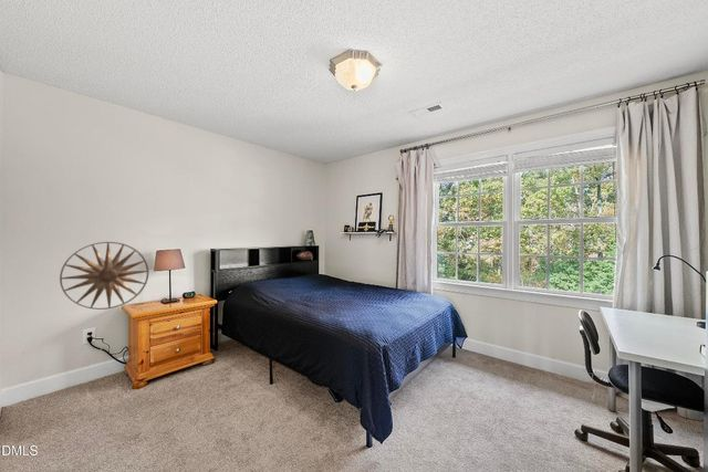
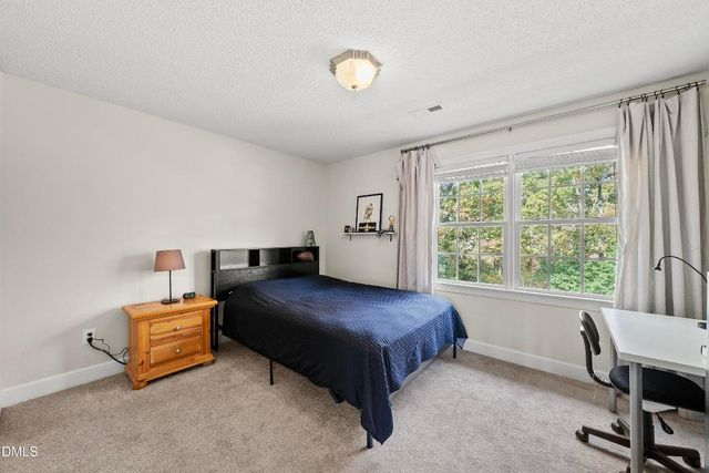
- wall art (107, 274)
